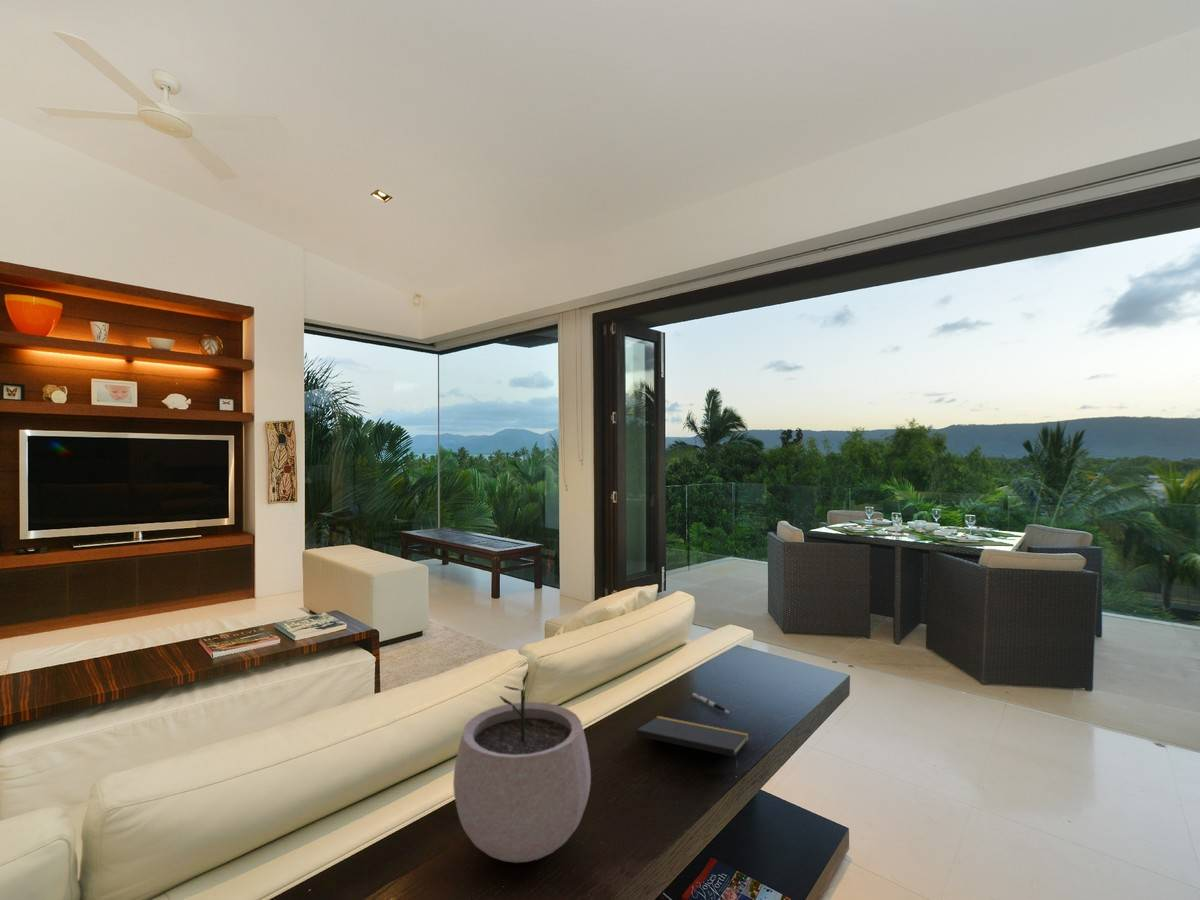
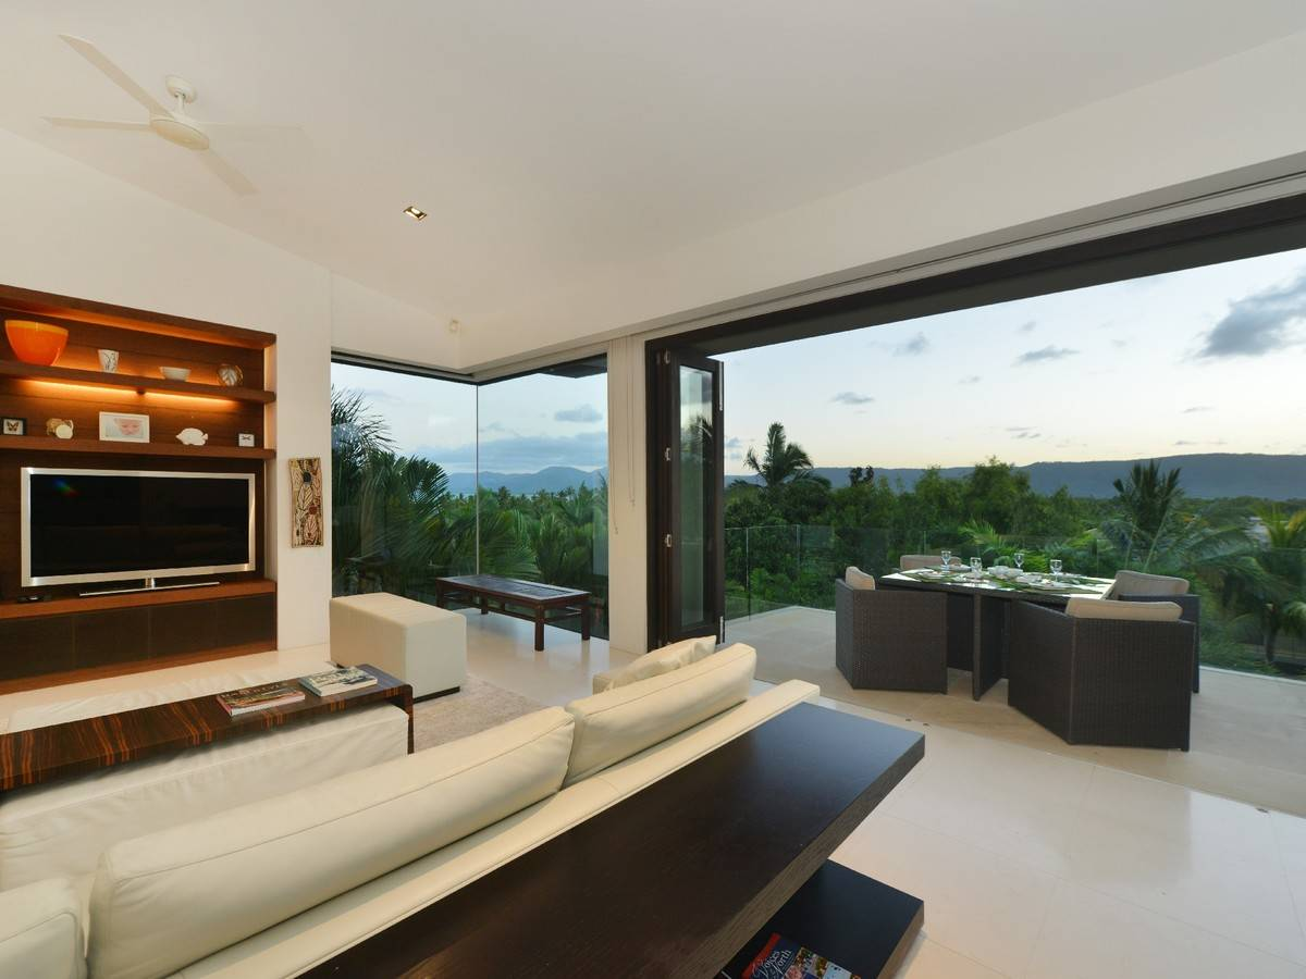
- notepad (693, 734)
- pen (711, 703)
- plant pot (523, 759)
